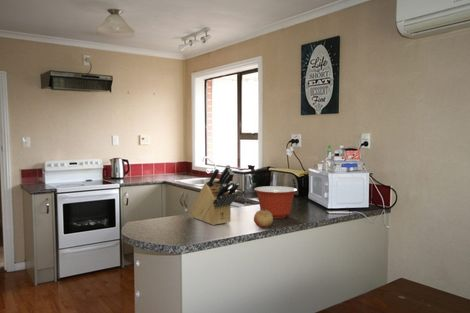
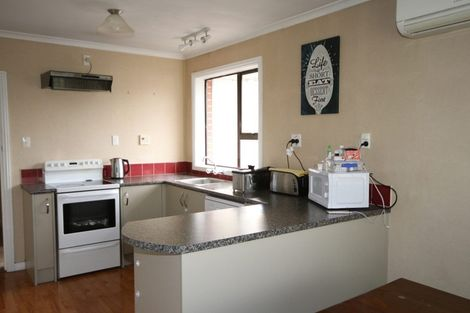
- fruit (263, 217)
- knife block (213, 192)
- mixing bowl (275, 202)
